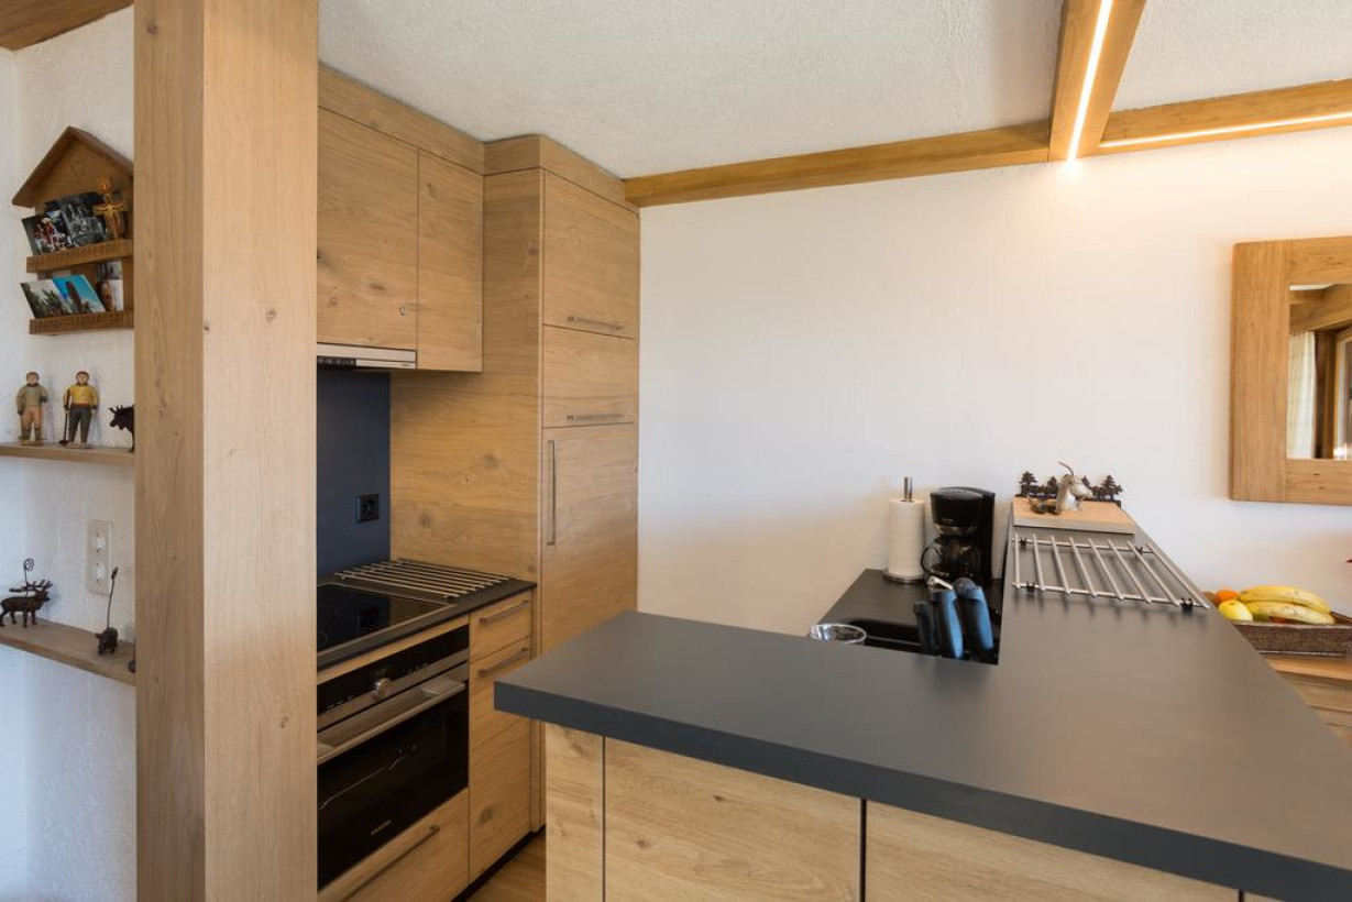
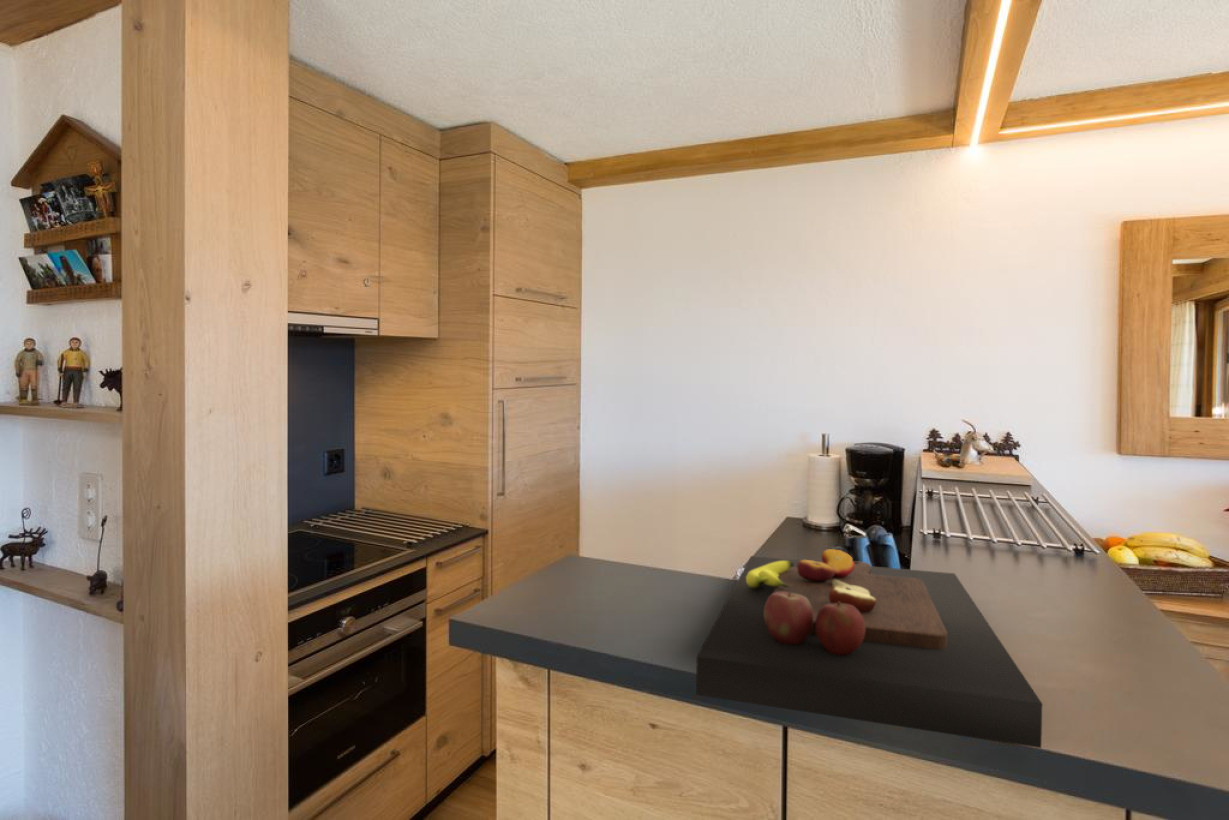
+ cutting board (851, 601)
